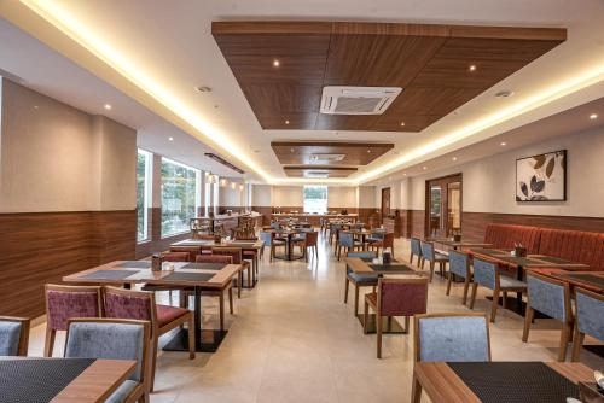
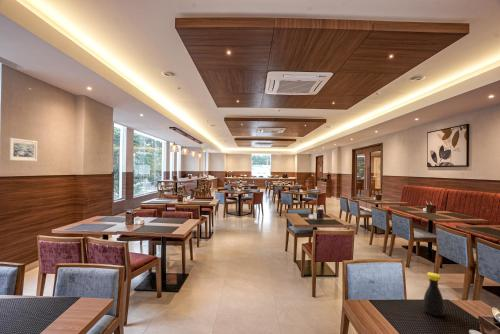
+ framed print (23, 150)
+ bottle (433, 293)
